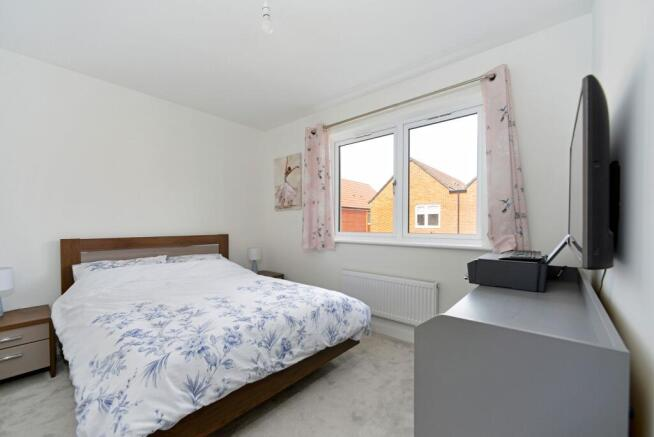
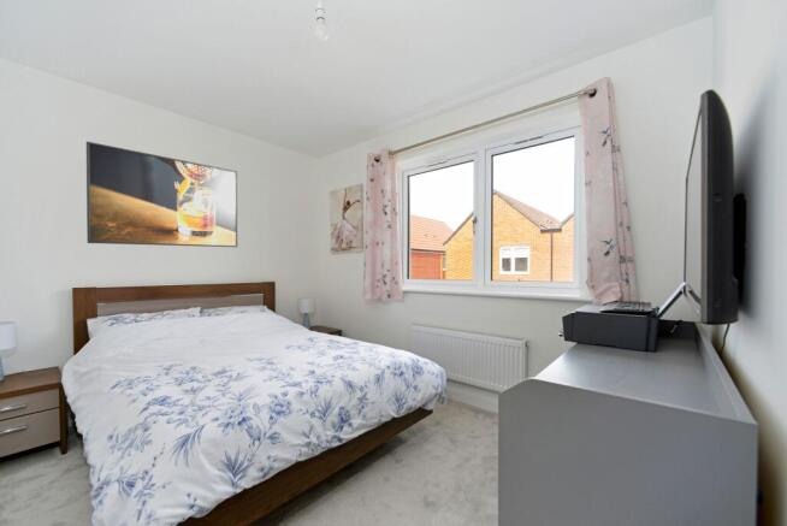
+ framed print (172, 201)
